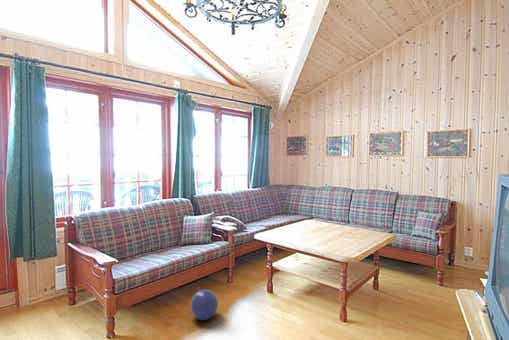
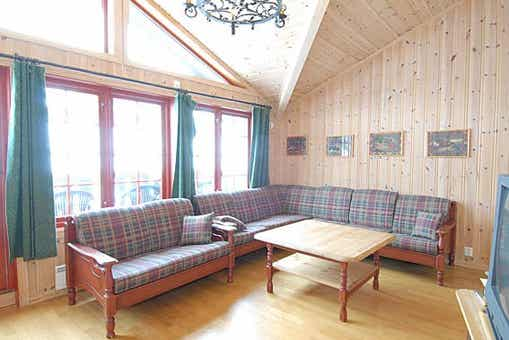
- ball (204, 304)
